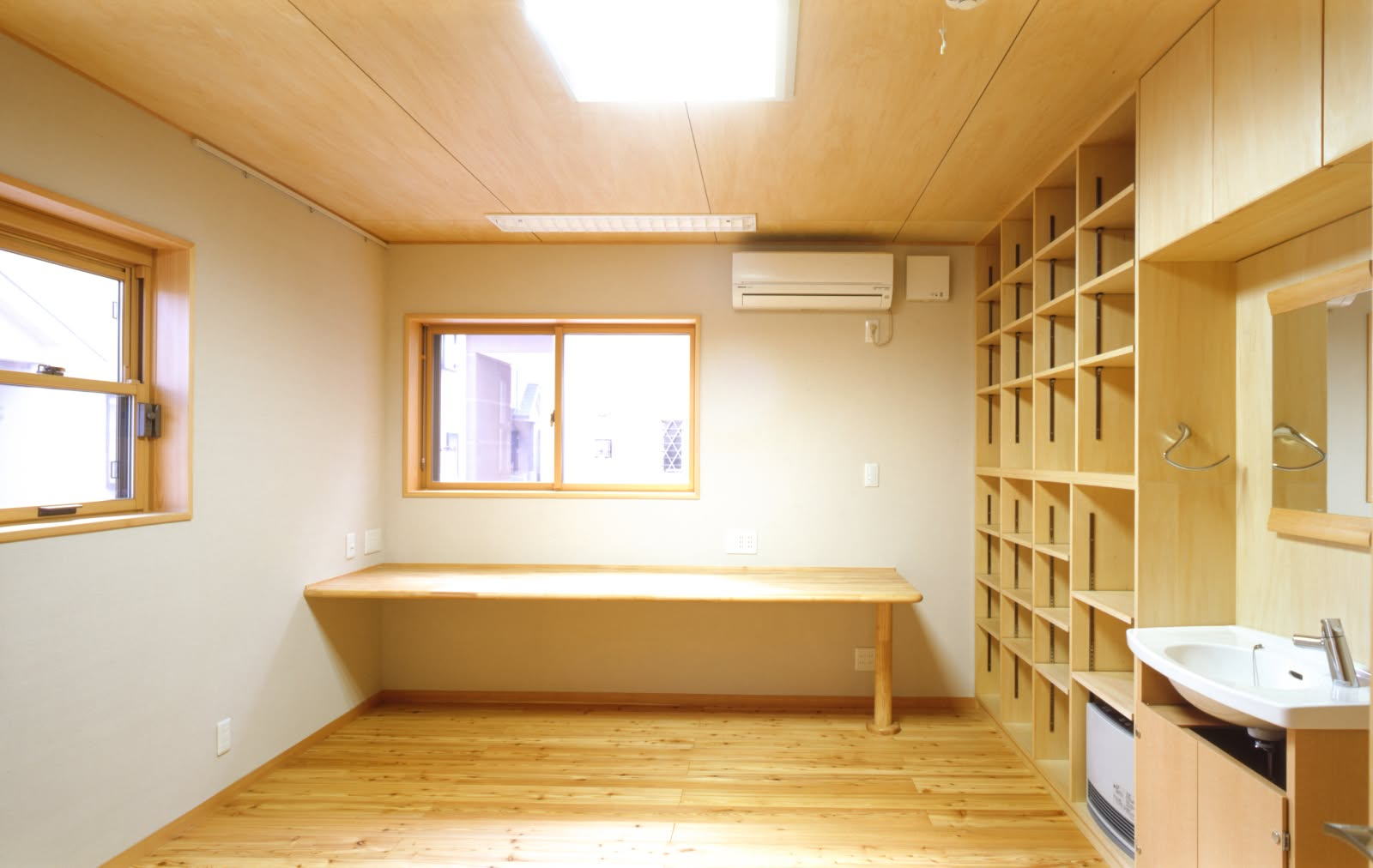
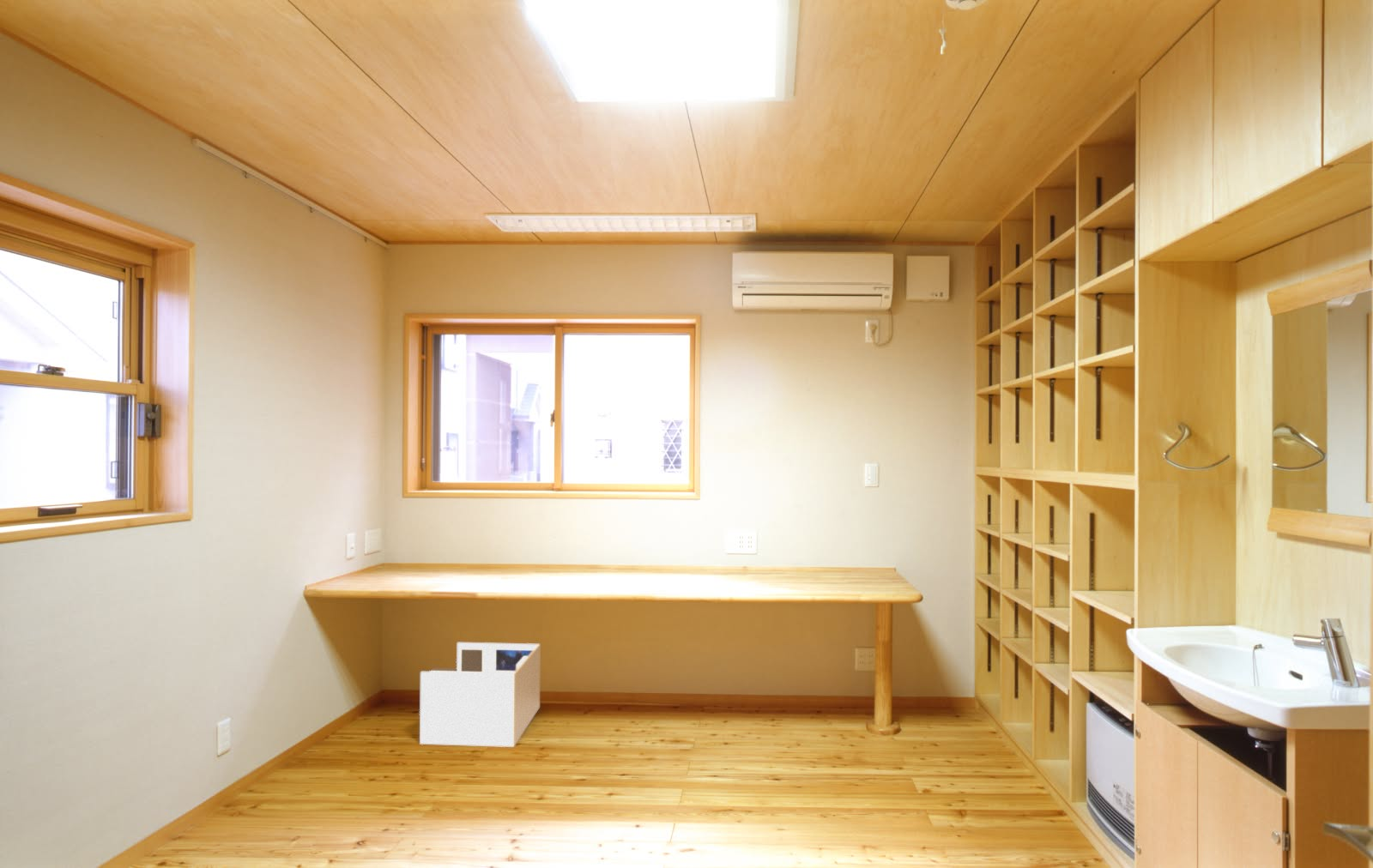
+ architectural model (484, 690)
